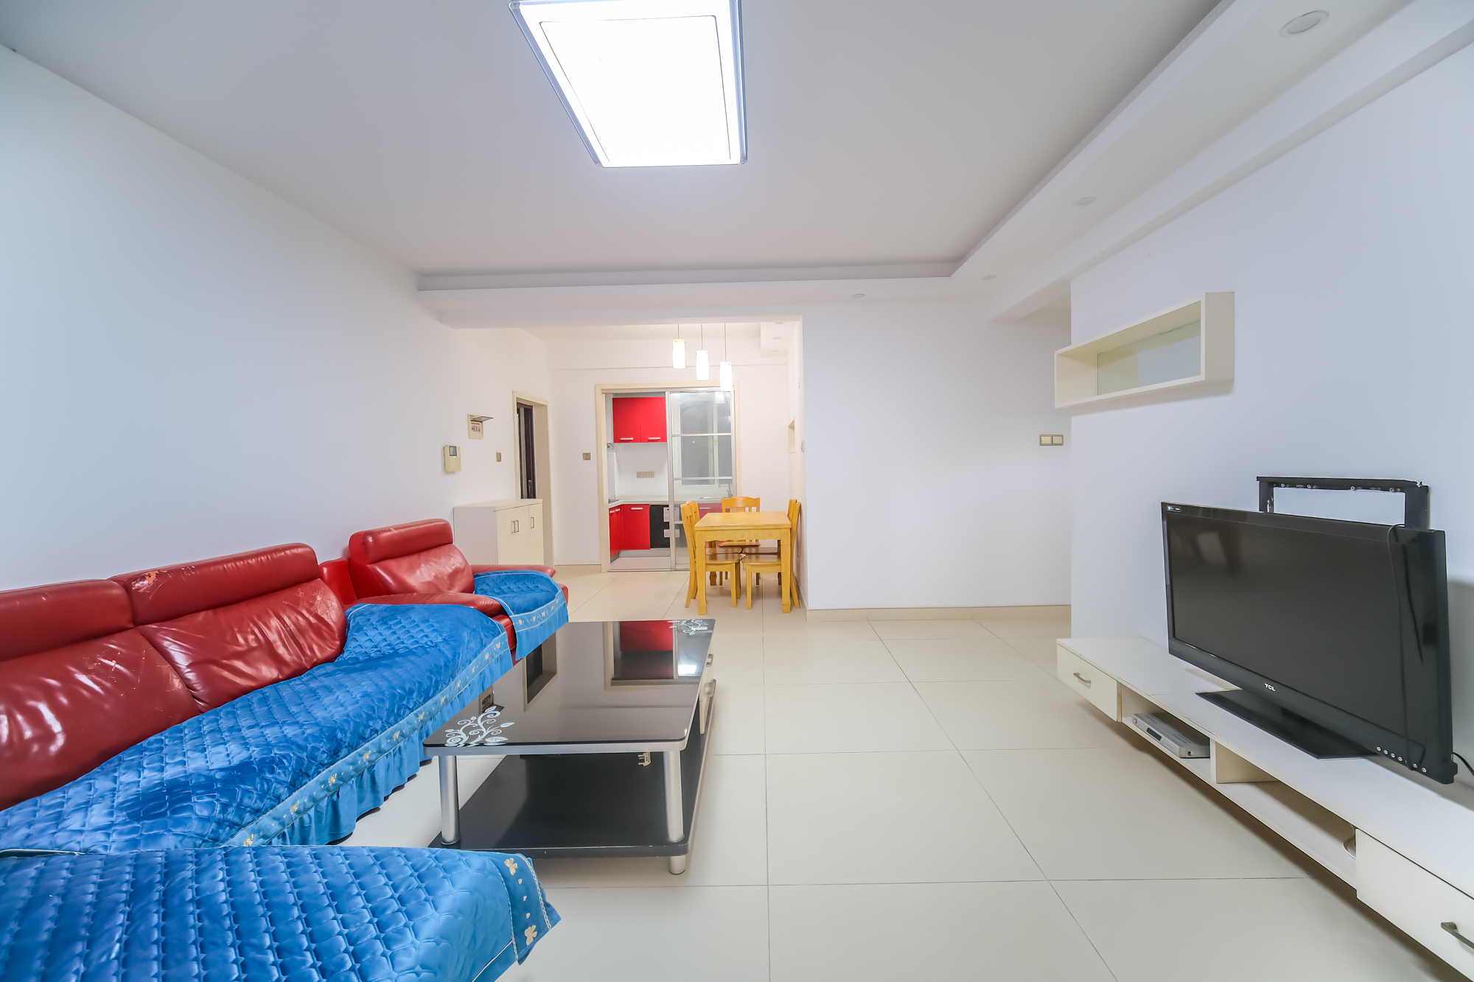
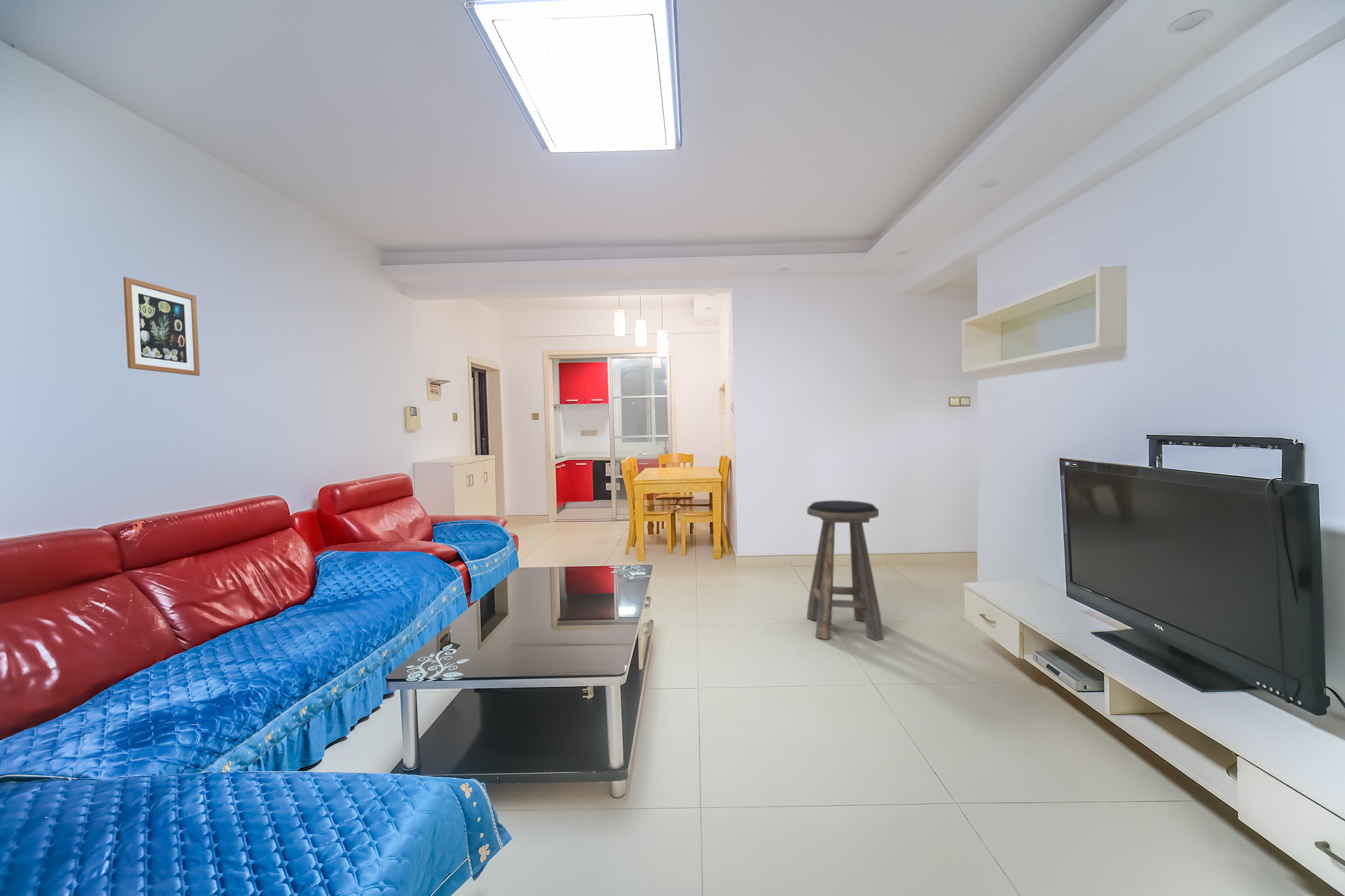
+ wall art (164, 329)
+ stool (833, 566)
